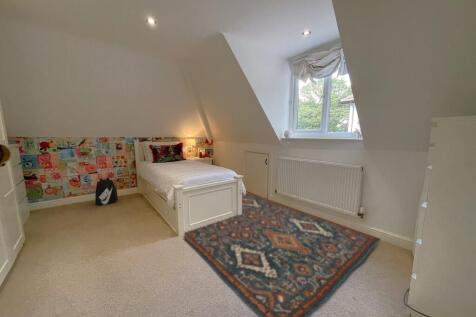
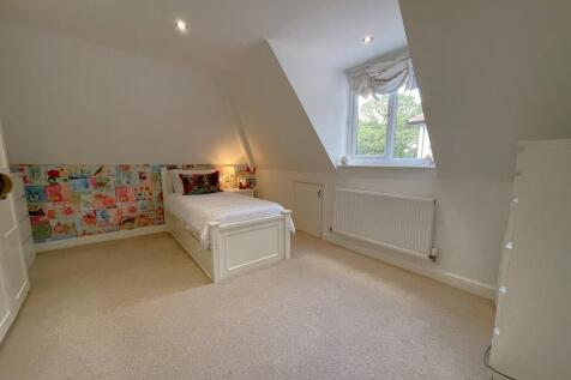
- rug (249, 222)
- backpack (105, 189)
